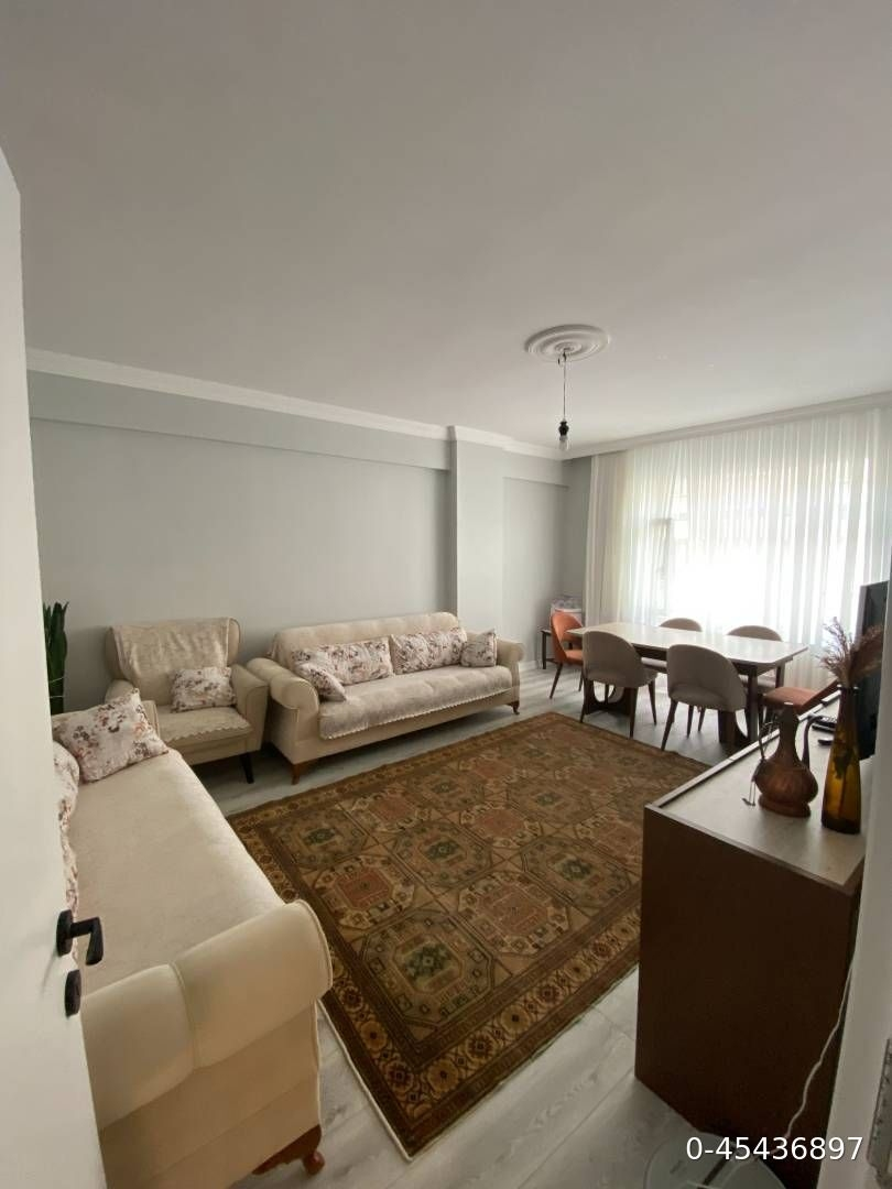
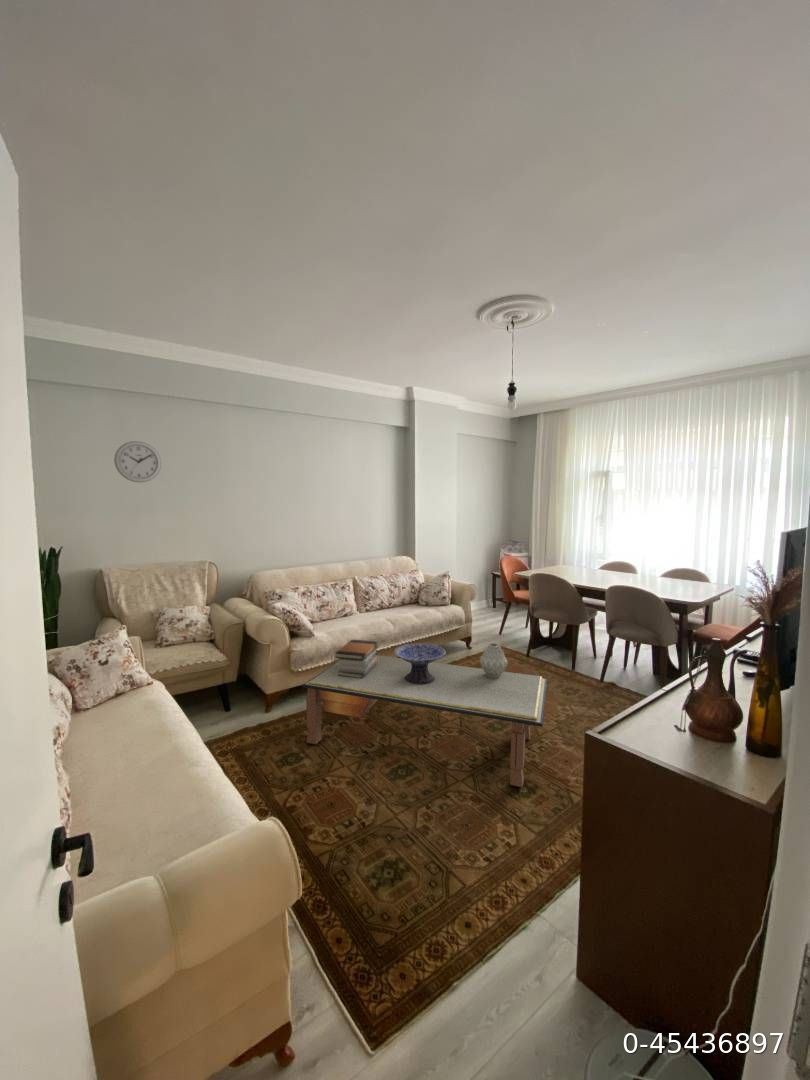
+ decorative bowl (419, 664)
+ book stack (357, 658)
+ wall clock (138, 461)
+ vase (493, 659)
+ coffee table (427, 707)
